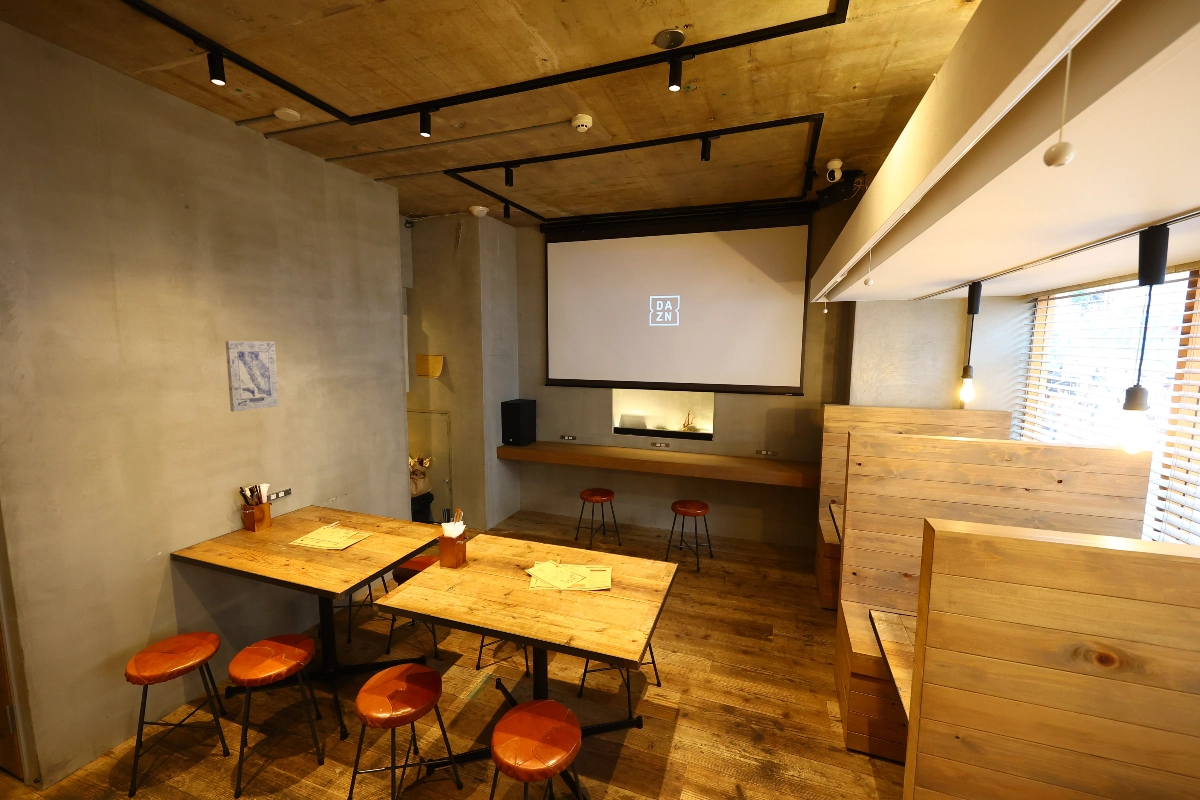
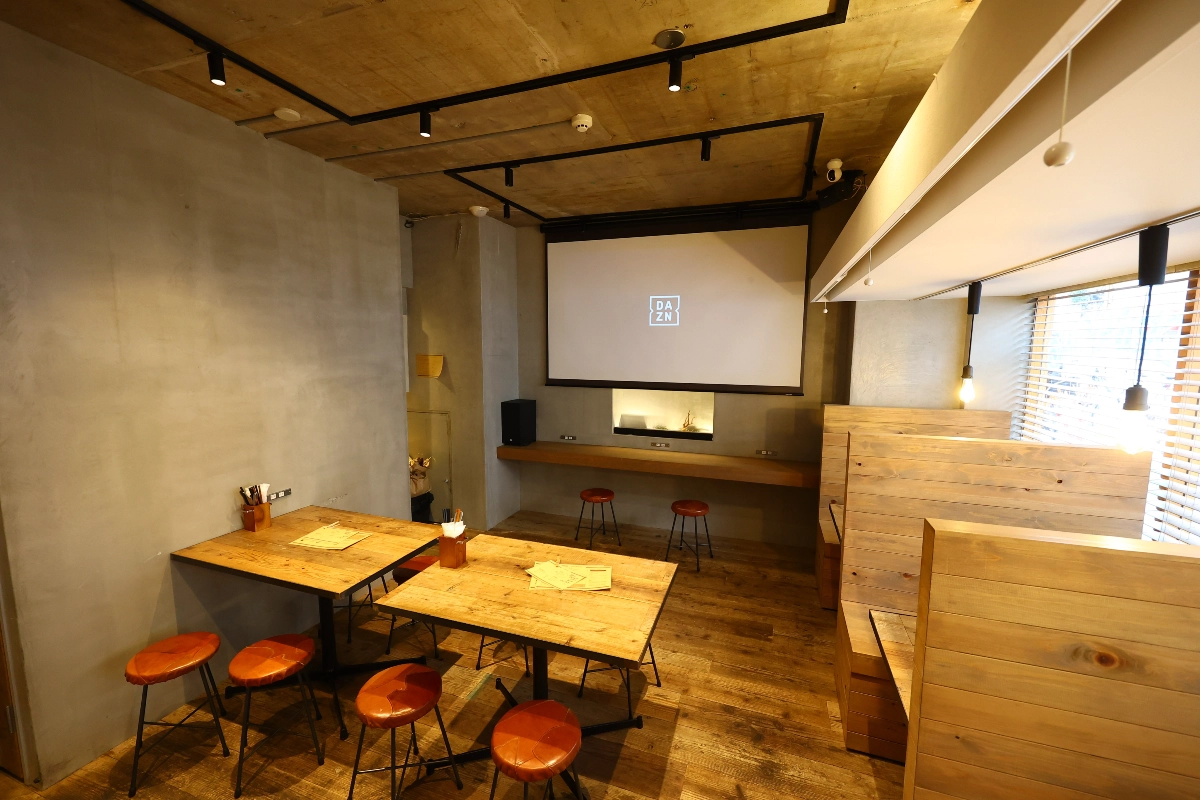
- wall art (253, 375)
